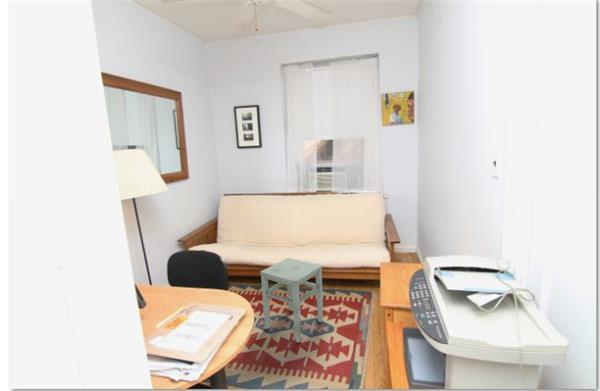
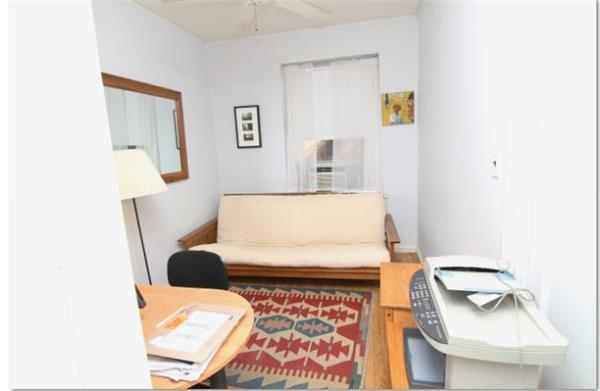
- stool (293, 296)
